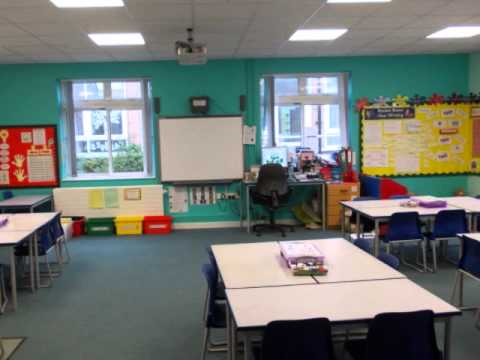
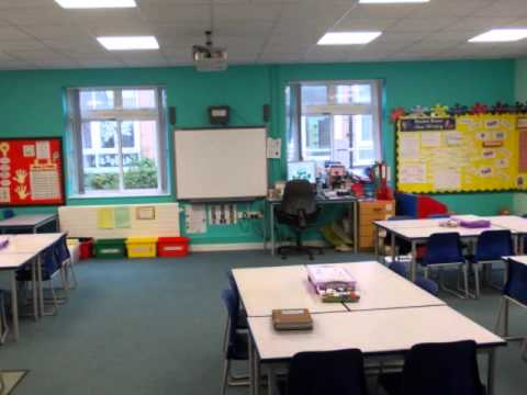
+ notebook (291, 318)
